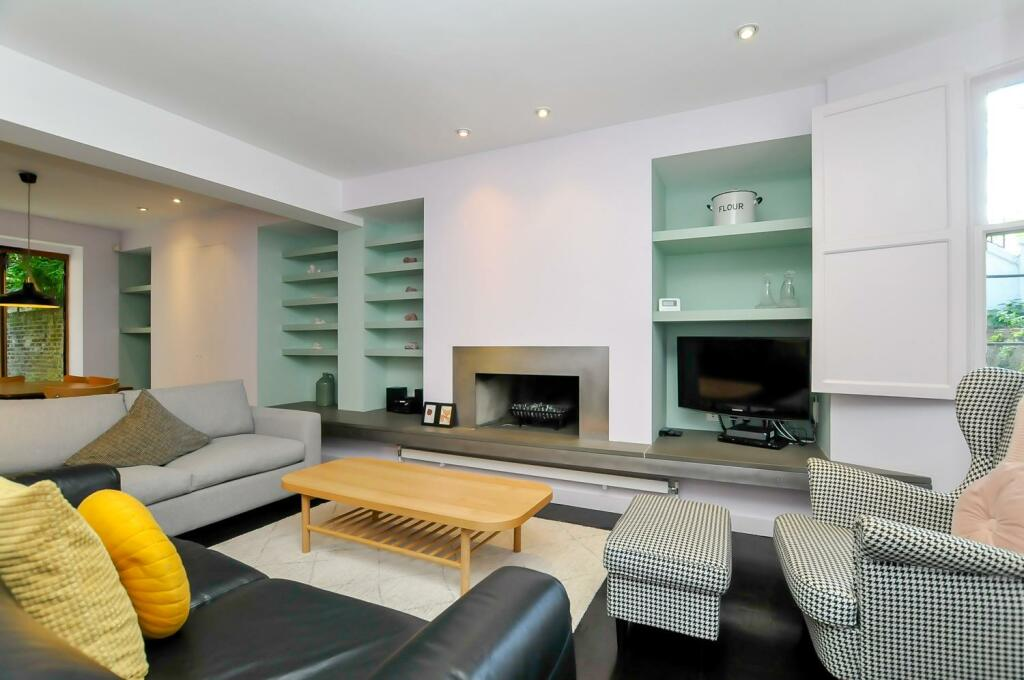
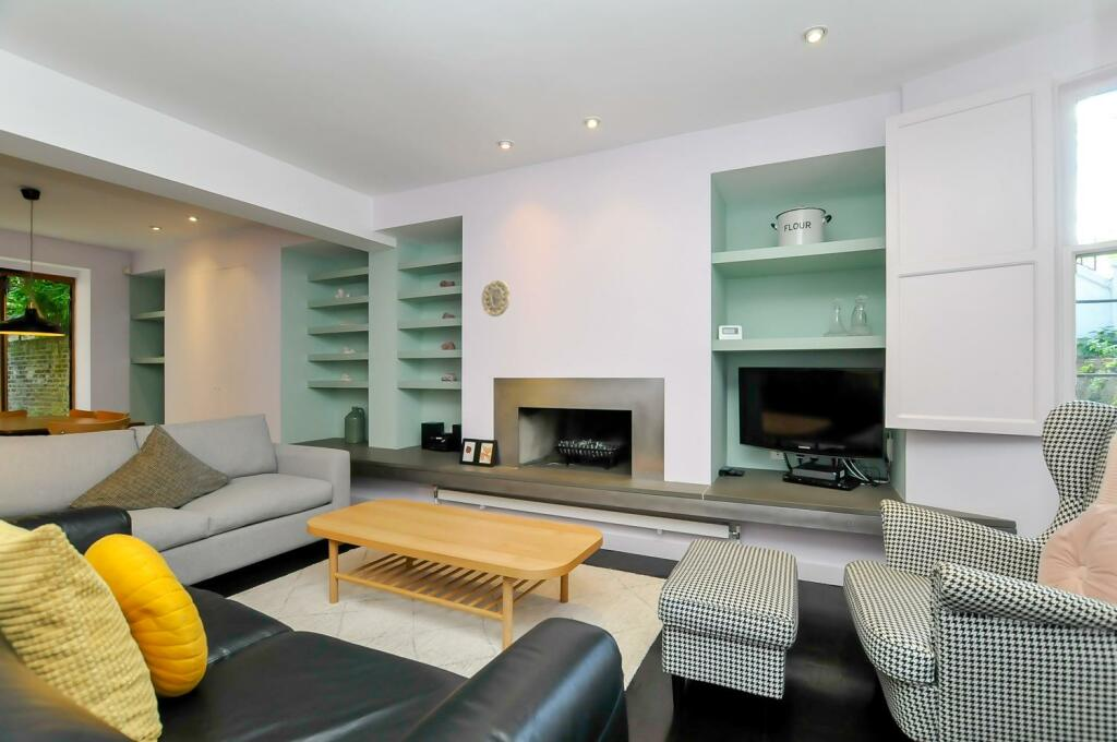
+ decorative plate (495, 298)
